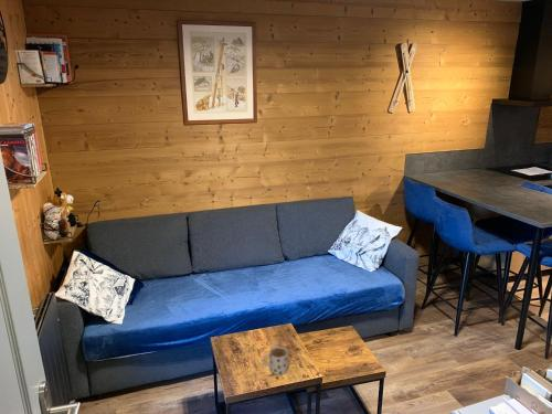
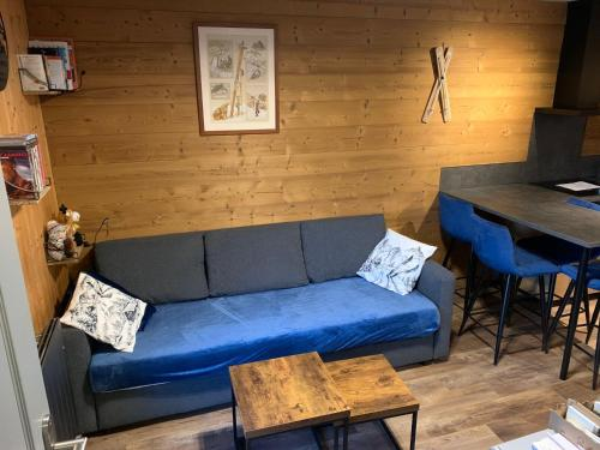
- mug (275, 360)
